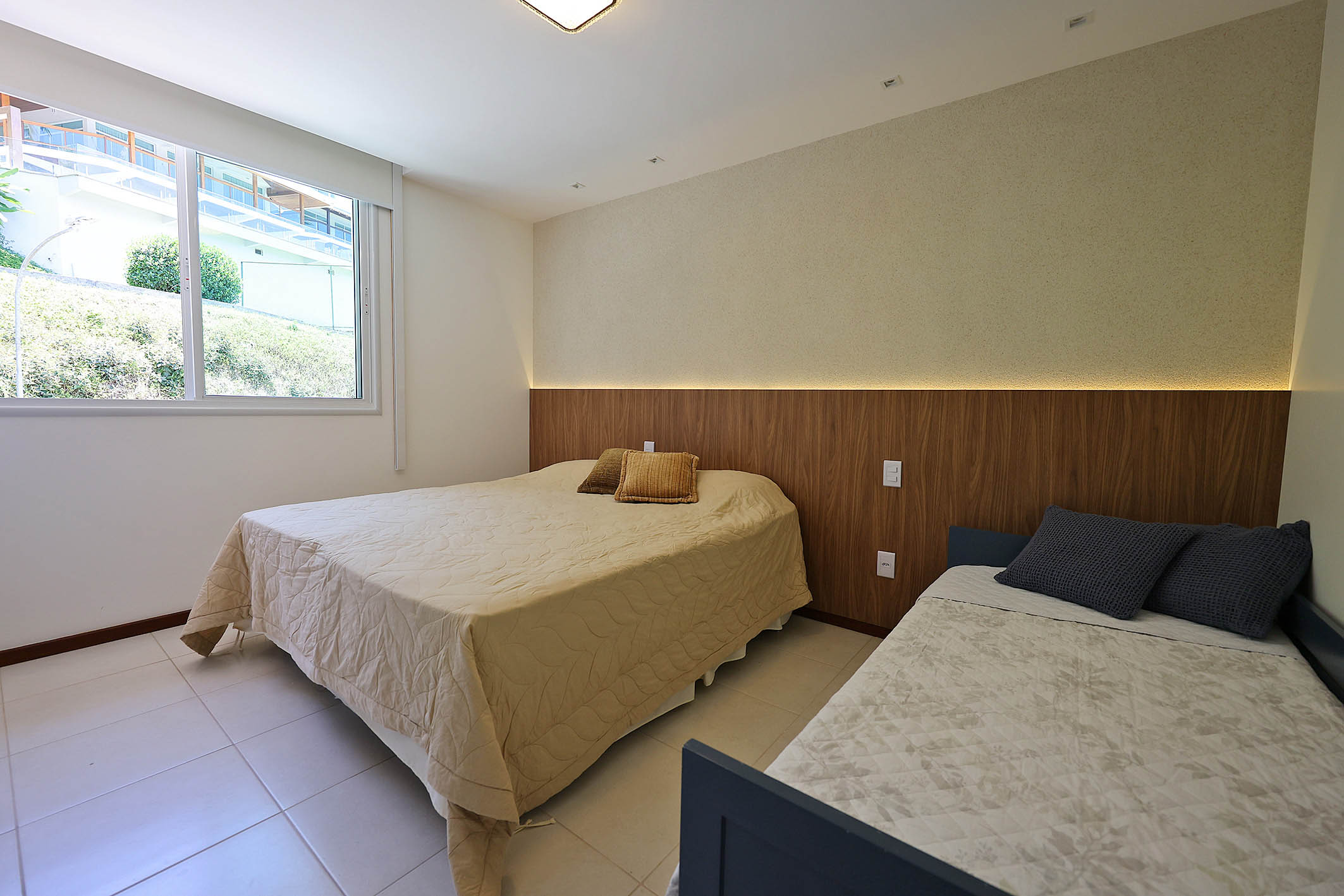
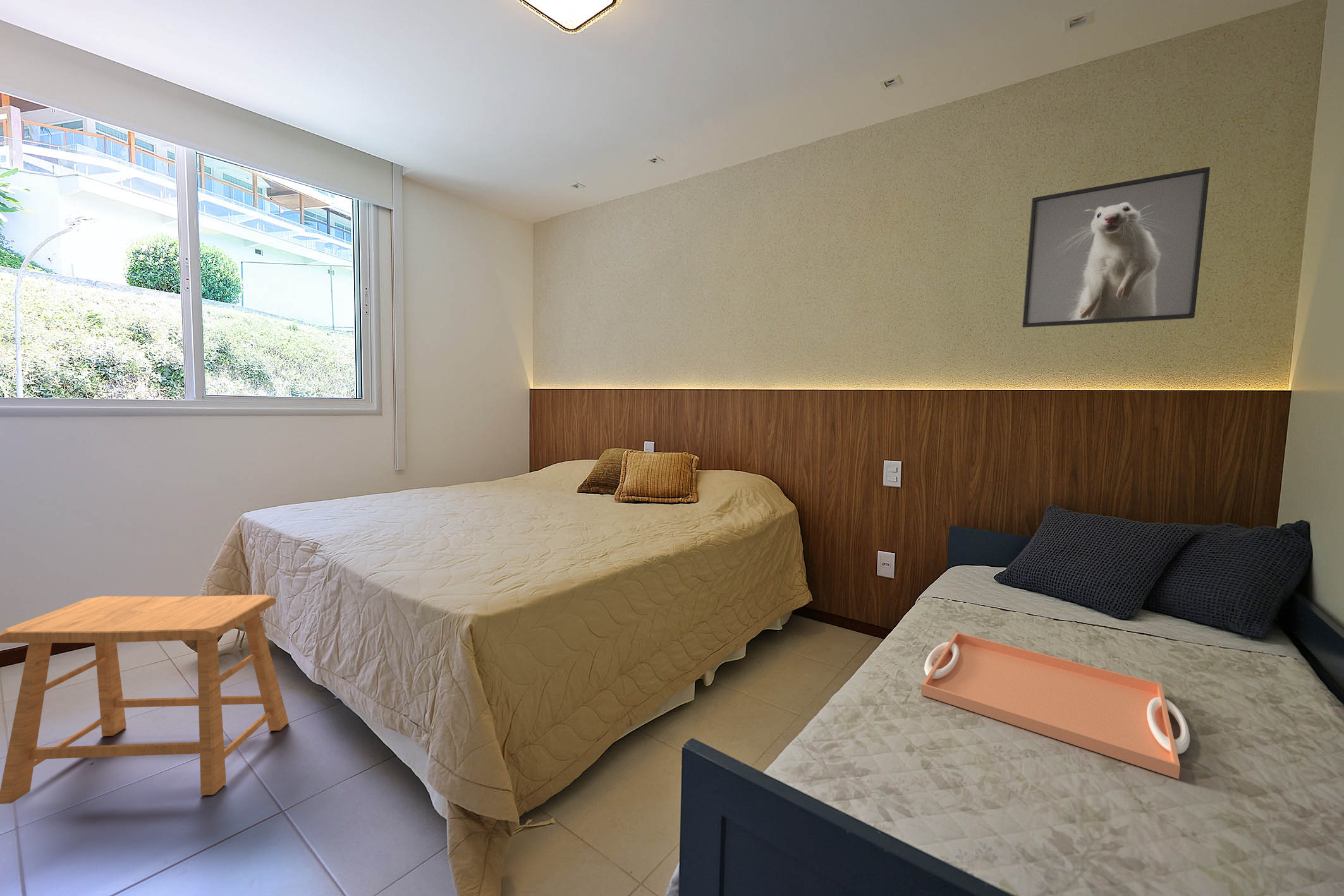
+ serving tray (1042, 689)
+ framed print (1108, 254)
+ stool (155, 698)
